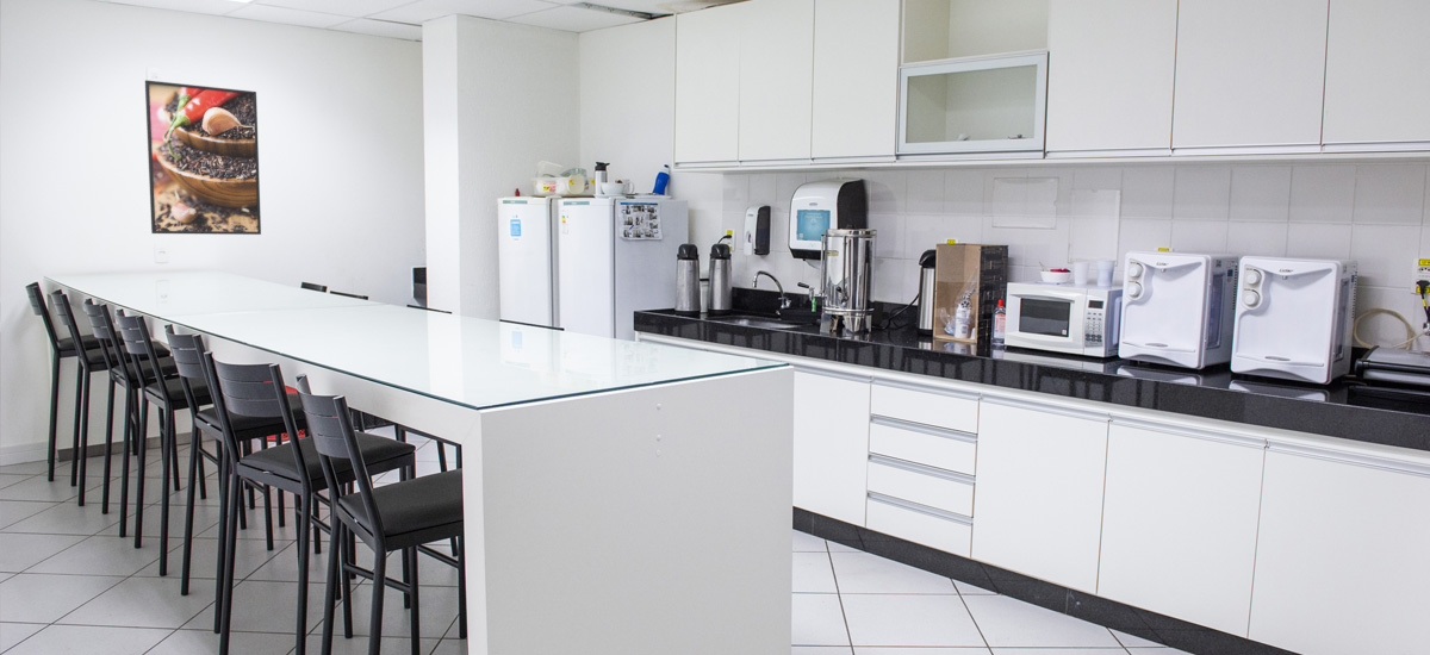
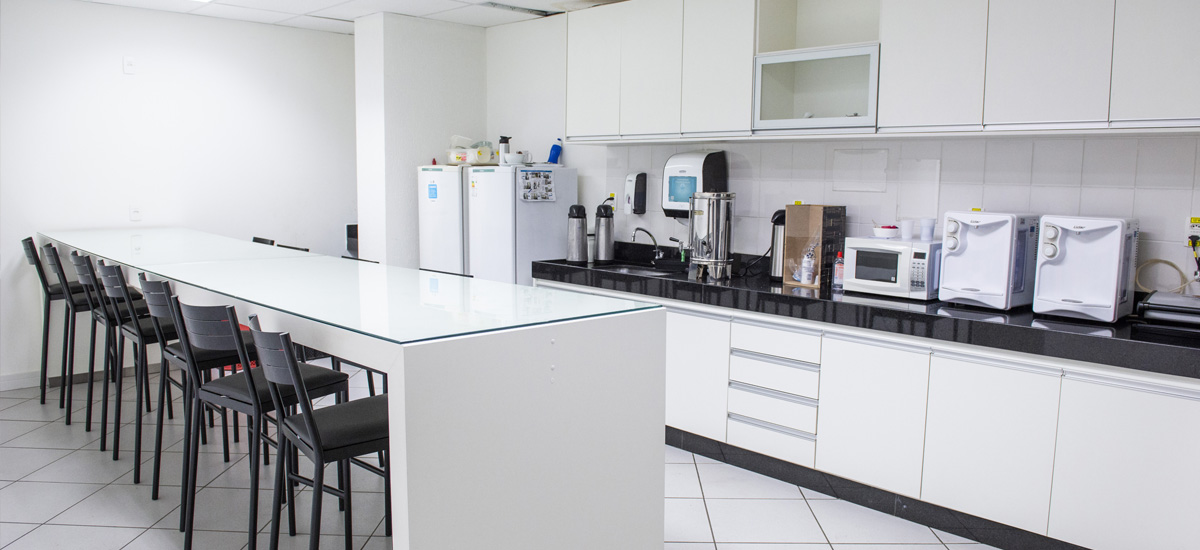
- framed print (205, 160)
